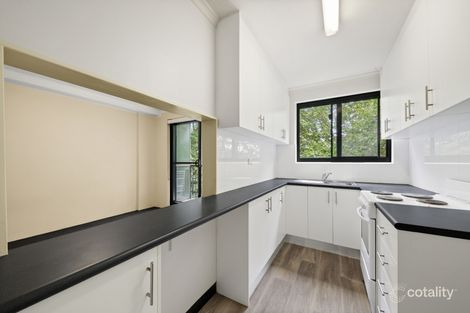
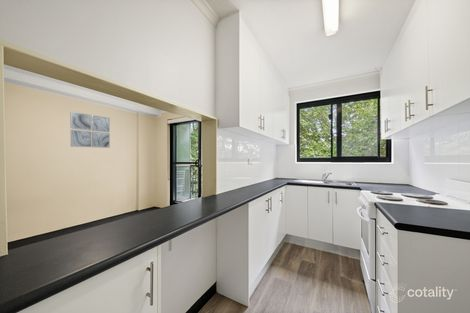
+ wall art (92, 130)
